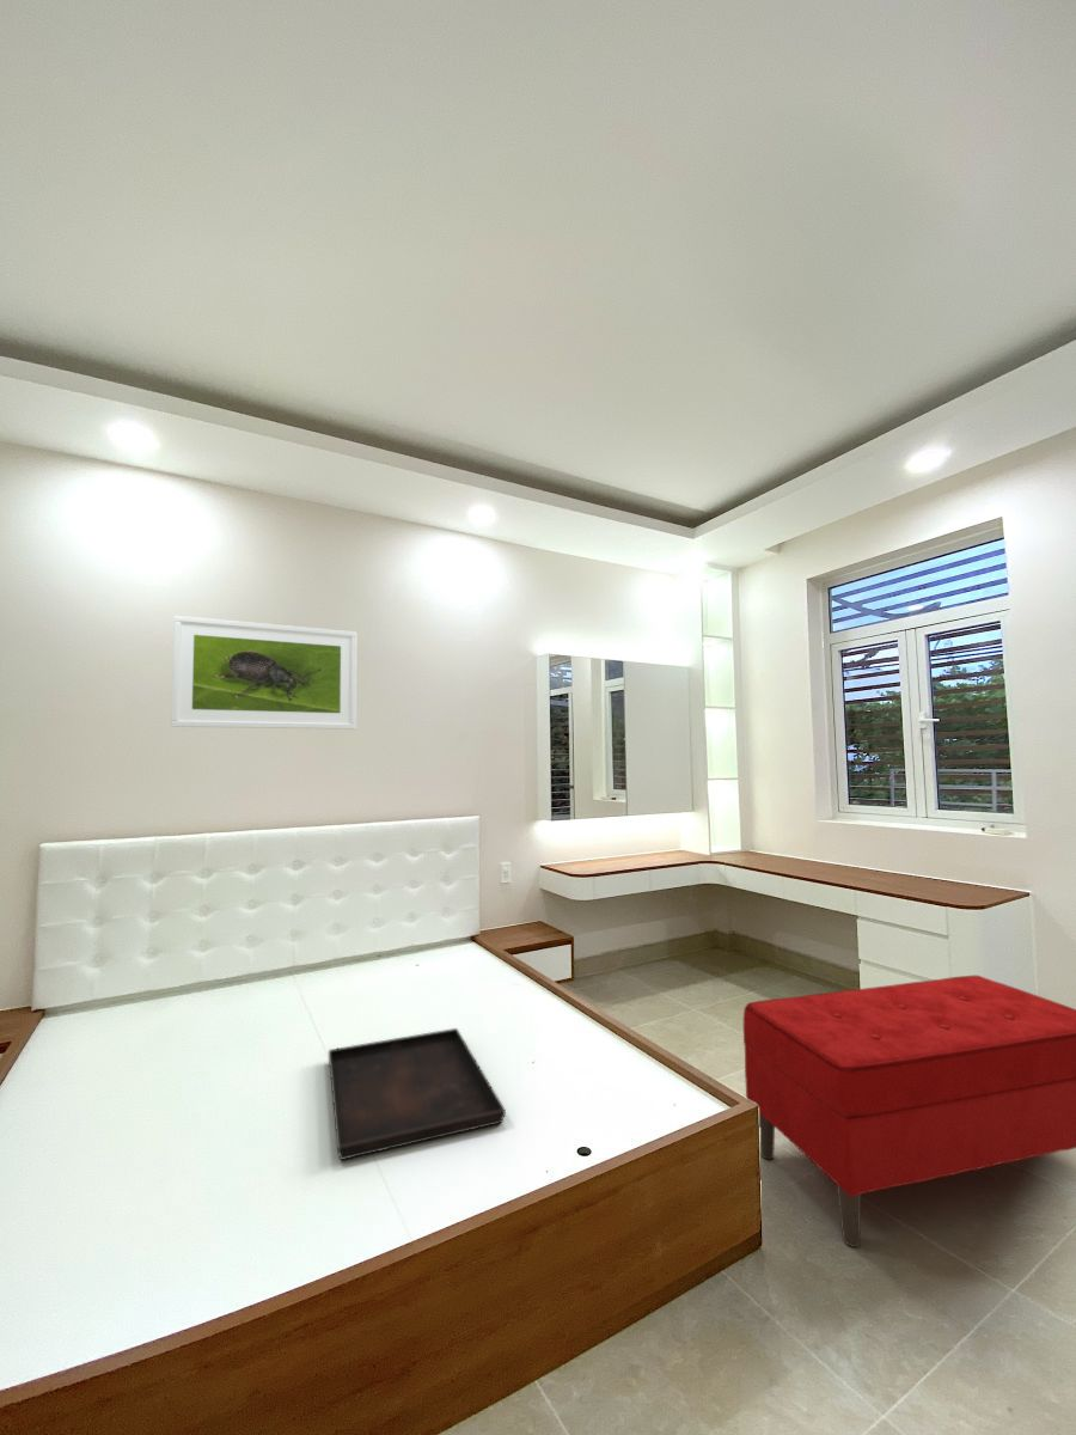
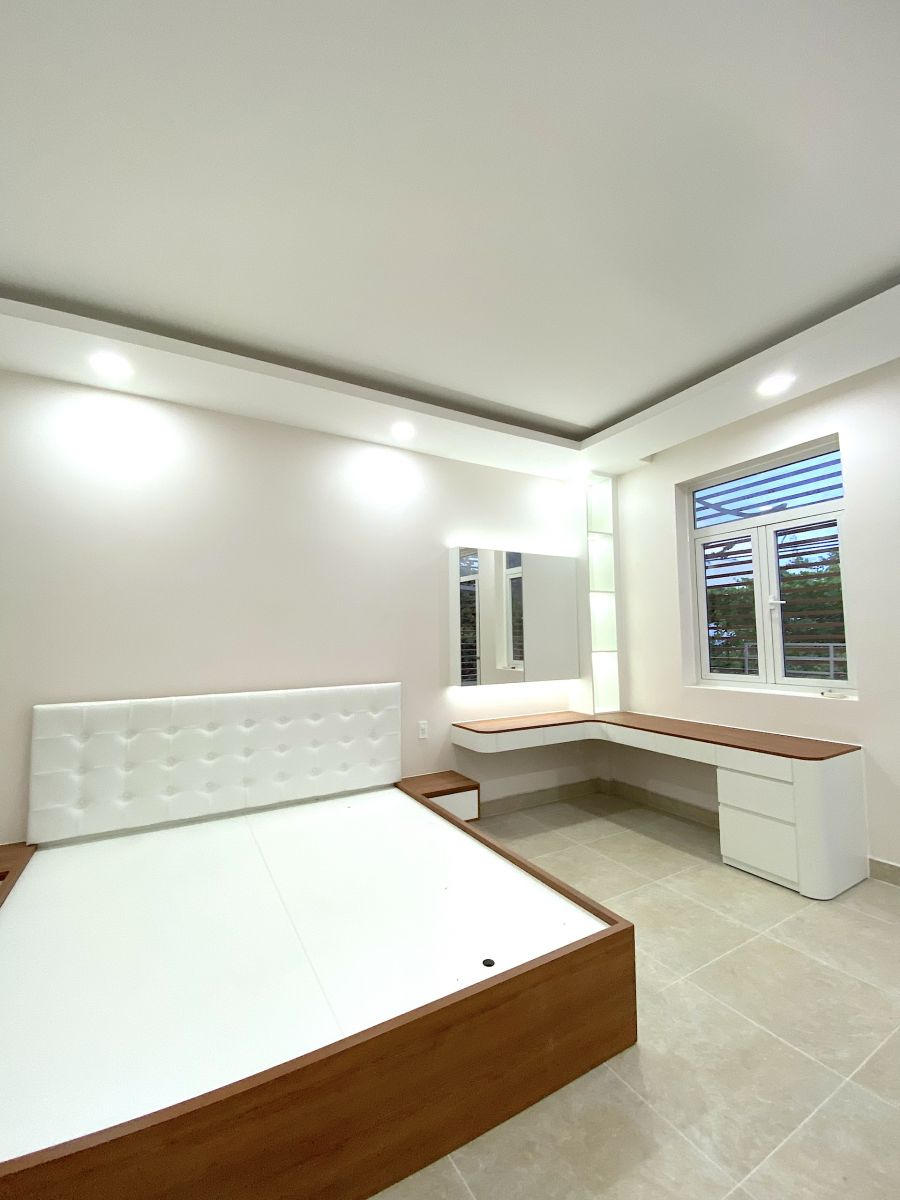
- bench (925, 1089)
- serving tray (408, 1082)
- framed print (270, 676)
